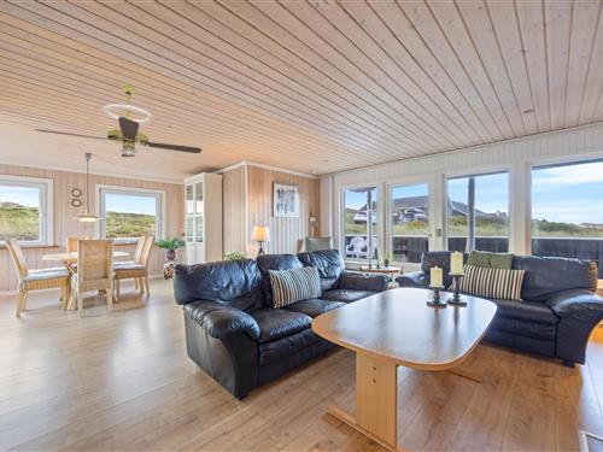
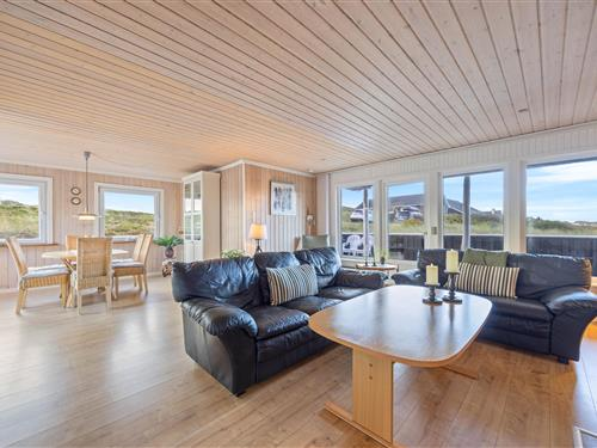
- ceiling fan (128, 124)
